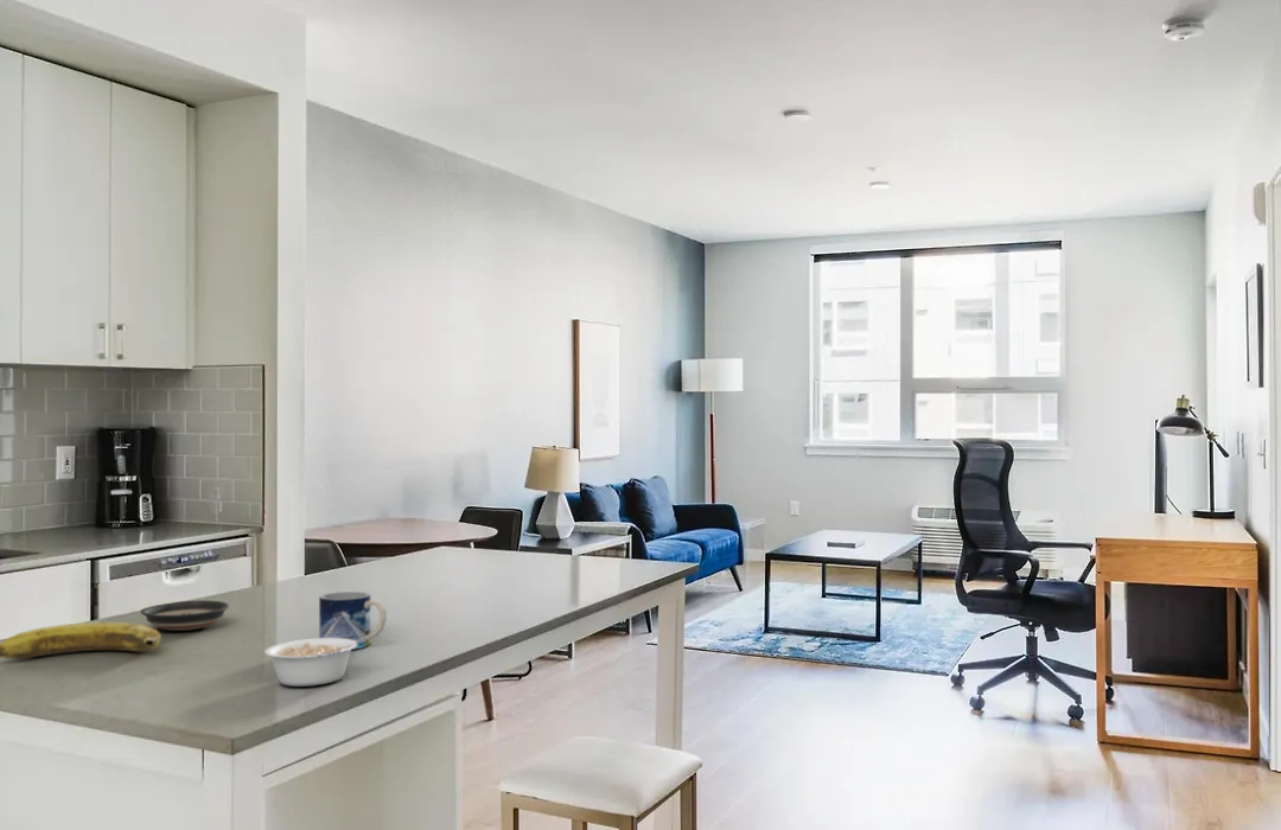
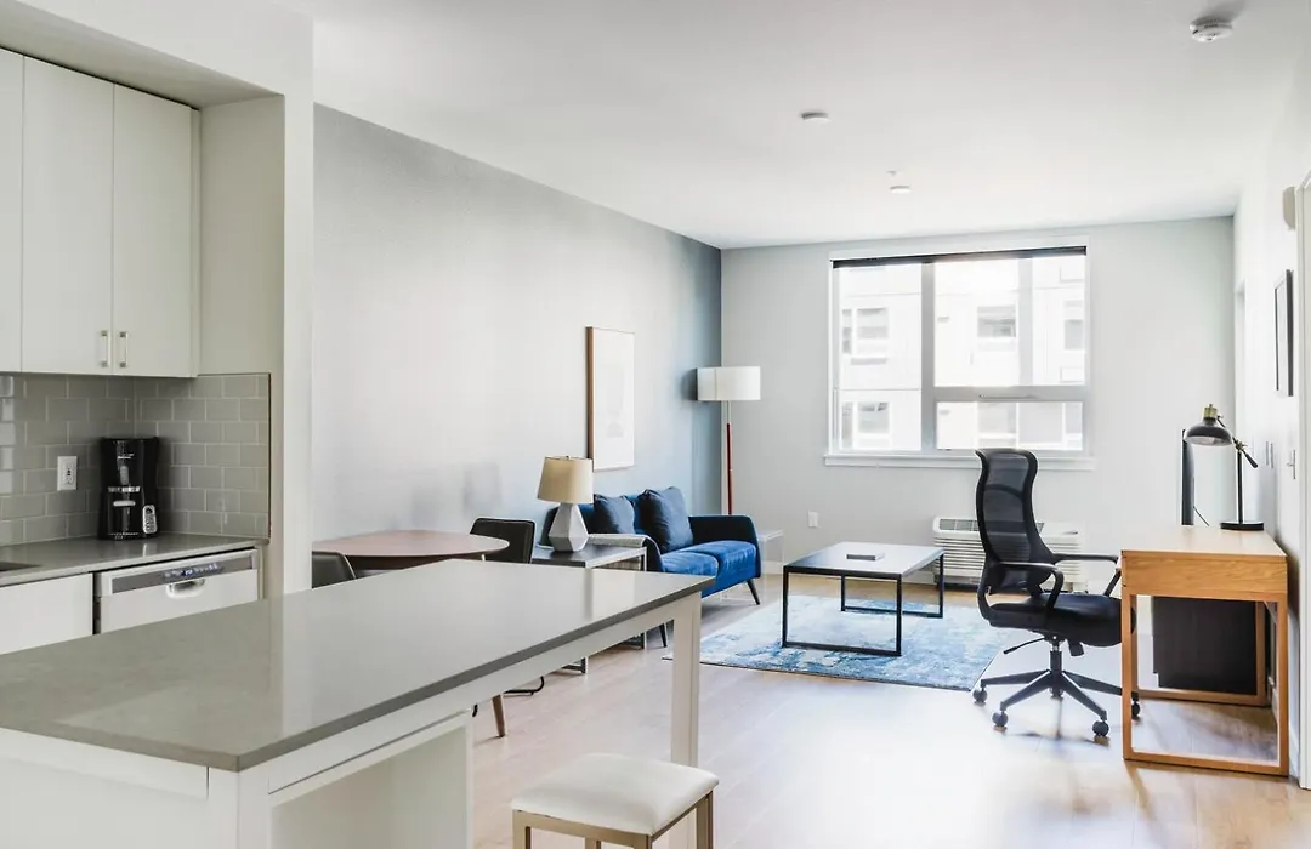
- mug (353, 620)
- saucer (185, 617)
- legume (314, 658)
- banana (87, 641)
